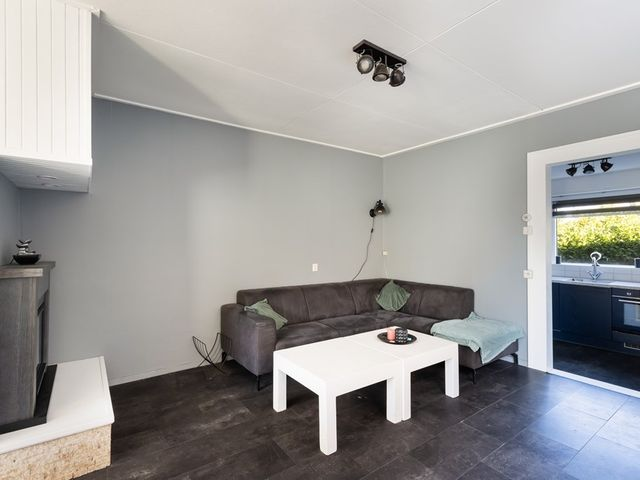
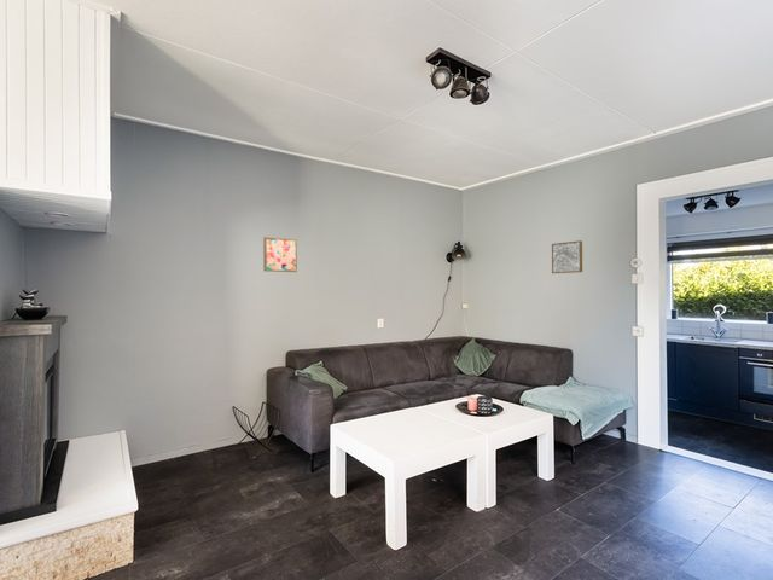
+ wall art (566, 257)
+ wall art (280, 255)
